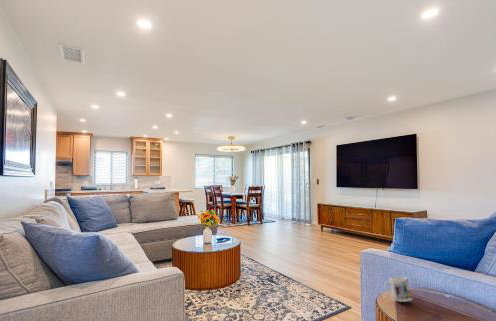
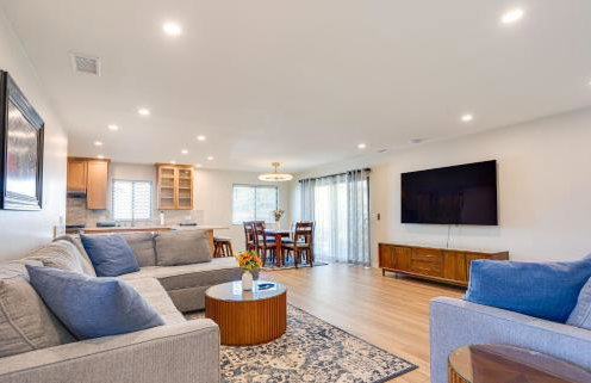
- mug (398, 288)
